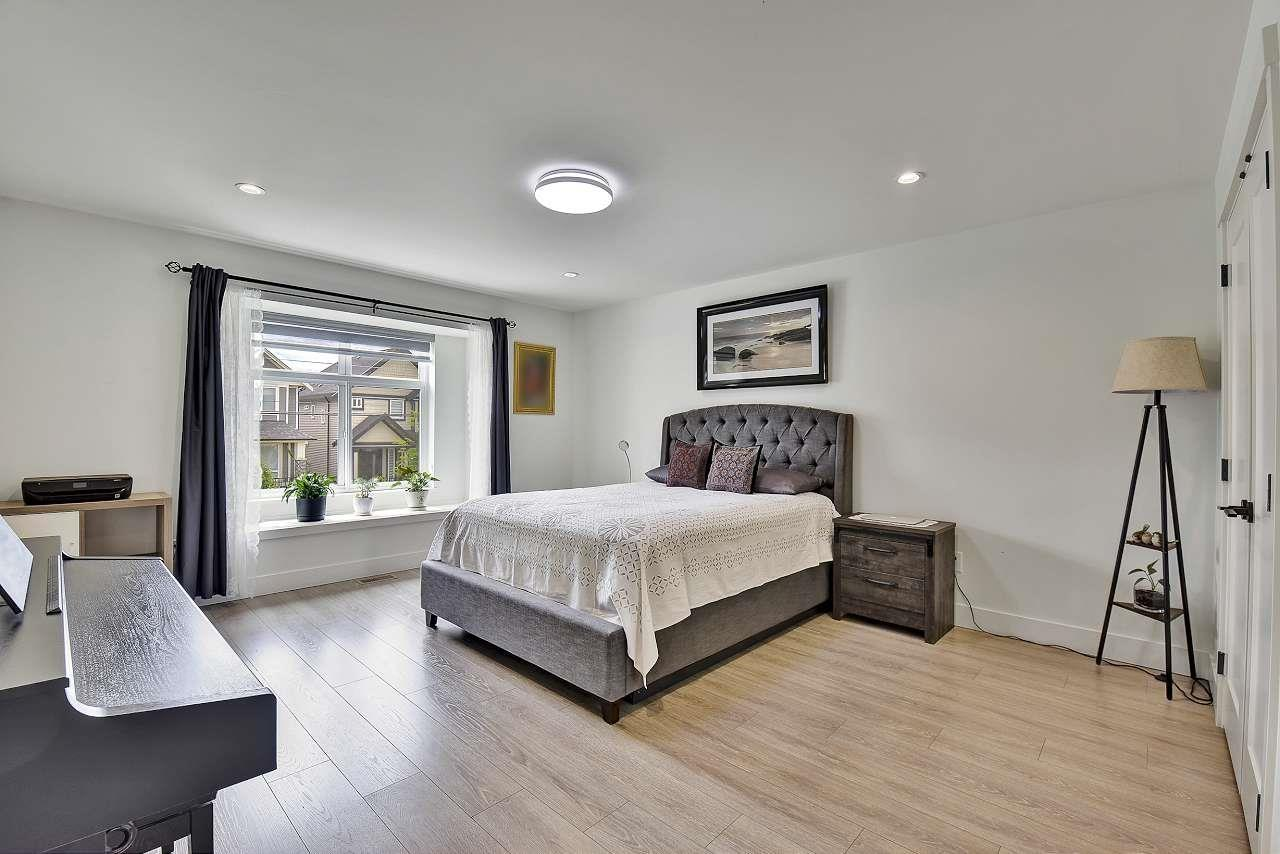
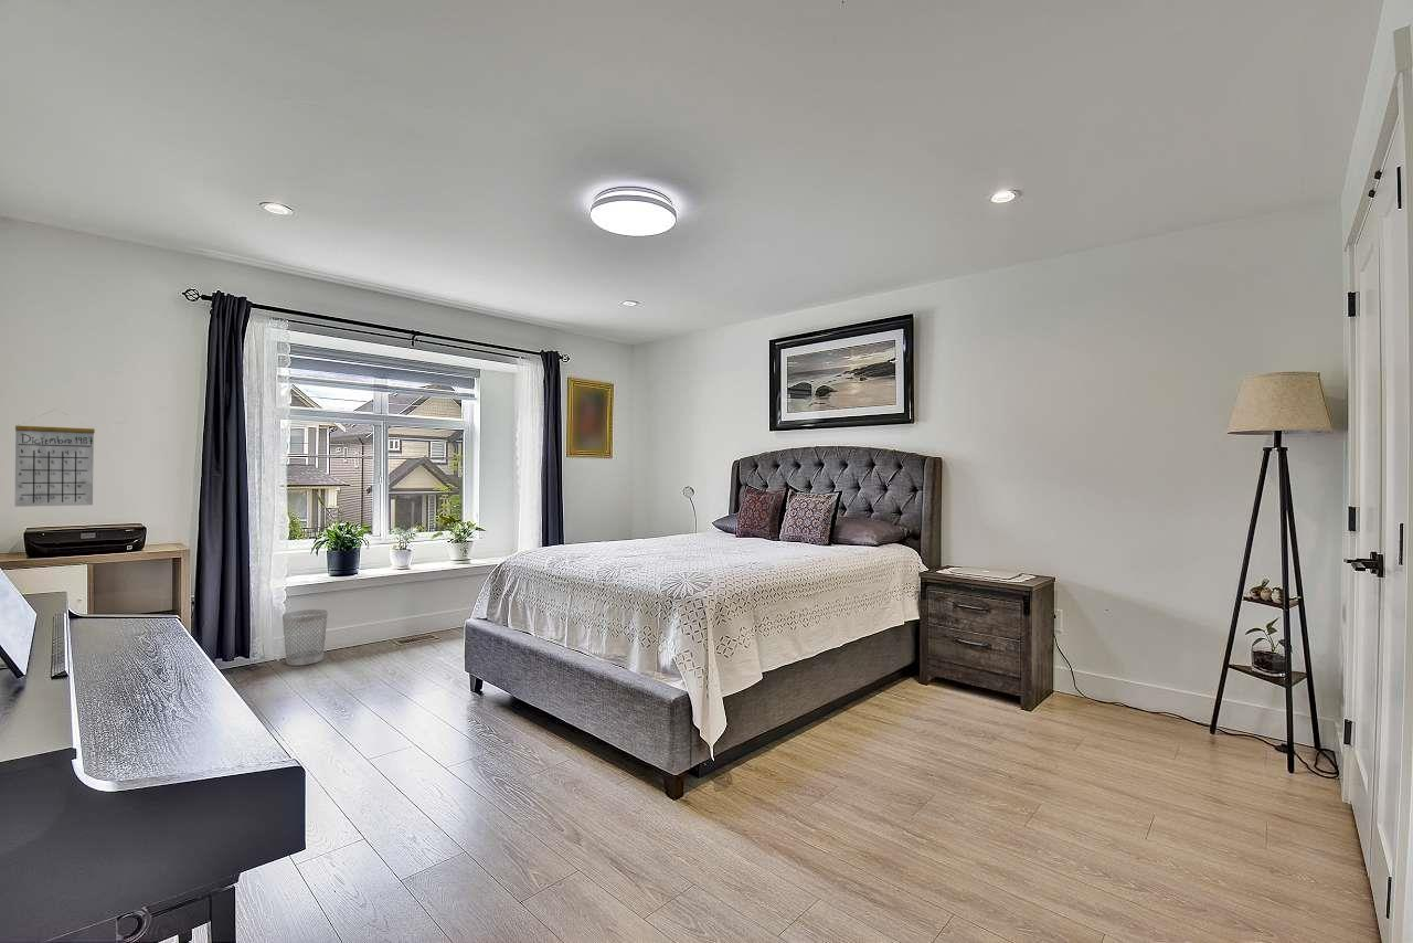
+ wastebasket (305, 637)
+ calendar (55, 457)
